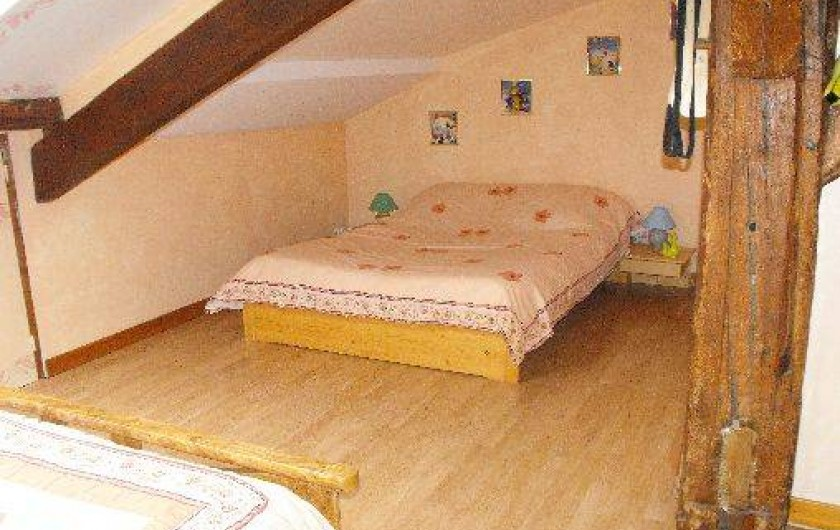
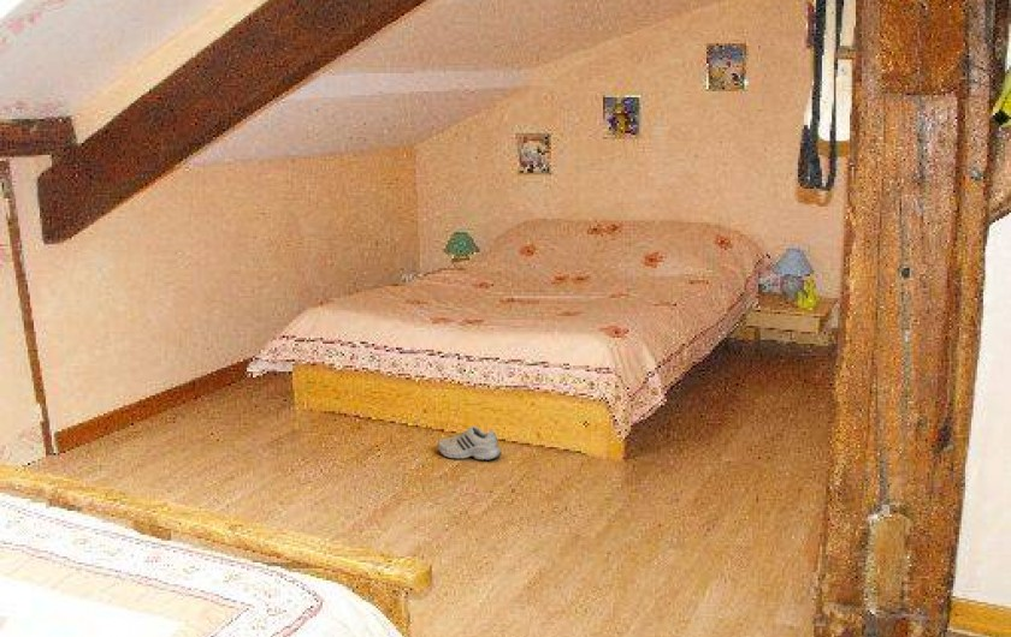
+ shoe (467, 441)
